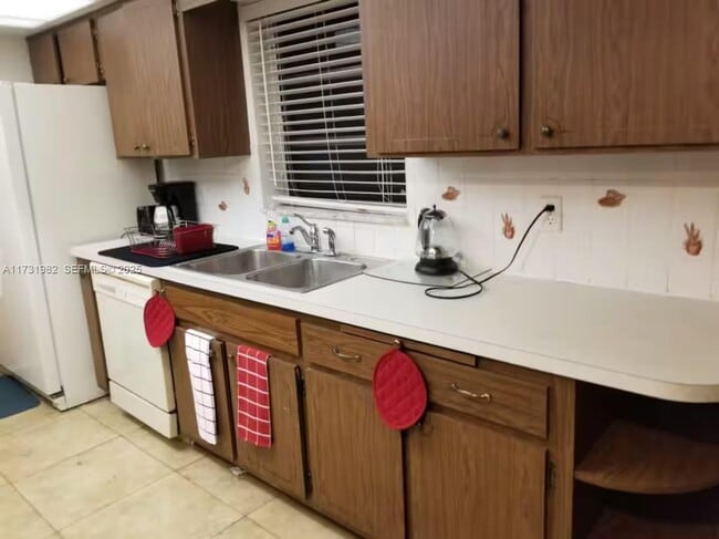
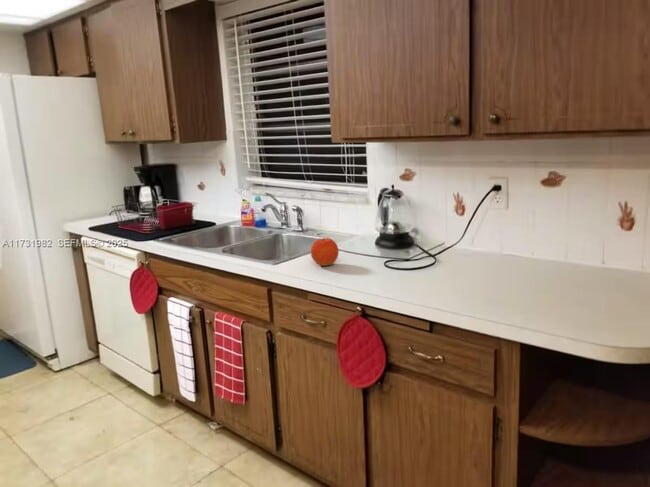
+ fruit (324, 251)
